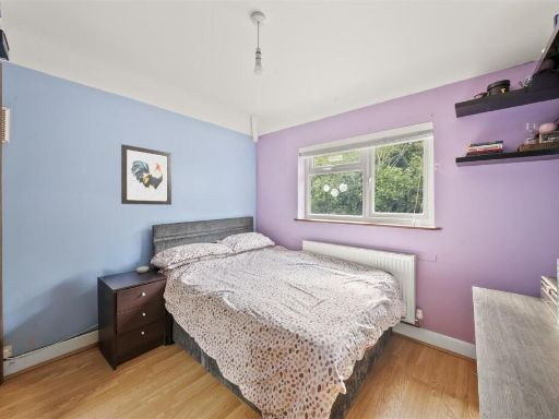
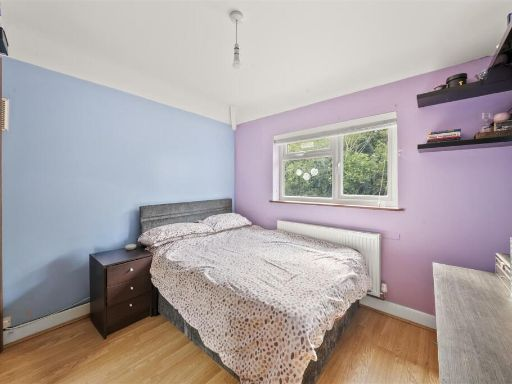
- wall art (147, 177)
